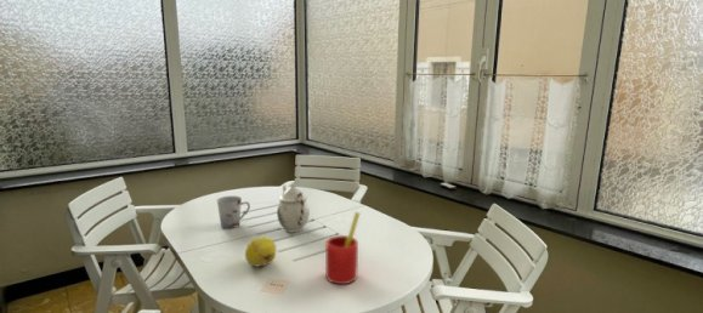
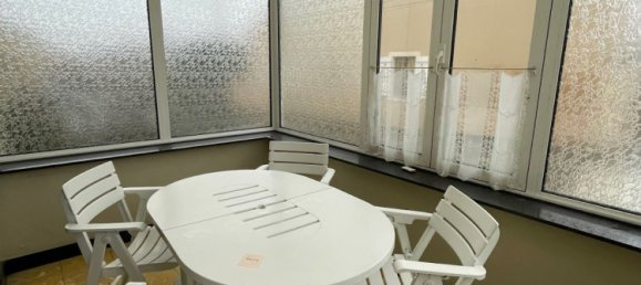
- teapot (293, 205)
- straw (344, 245)
- cup (233, 211)
- fruit (261, 251)
